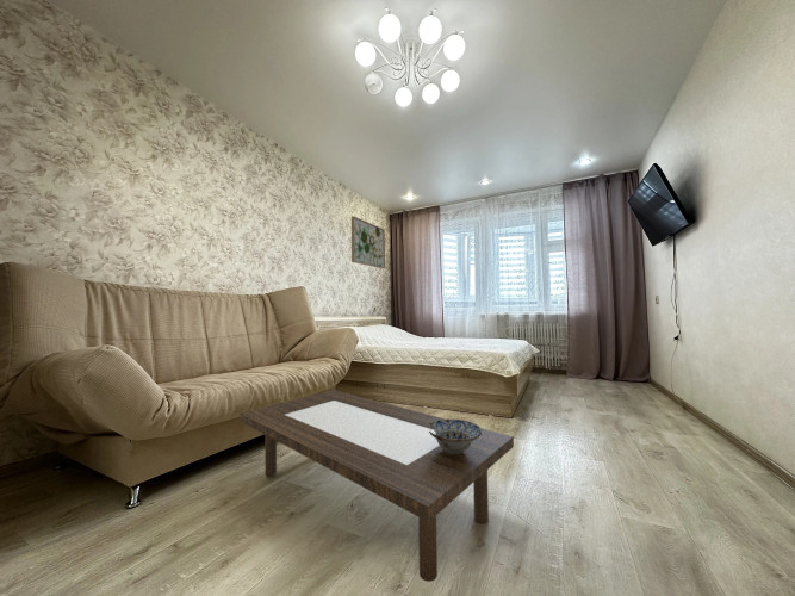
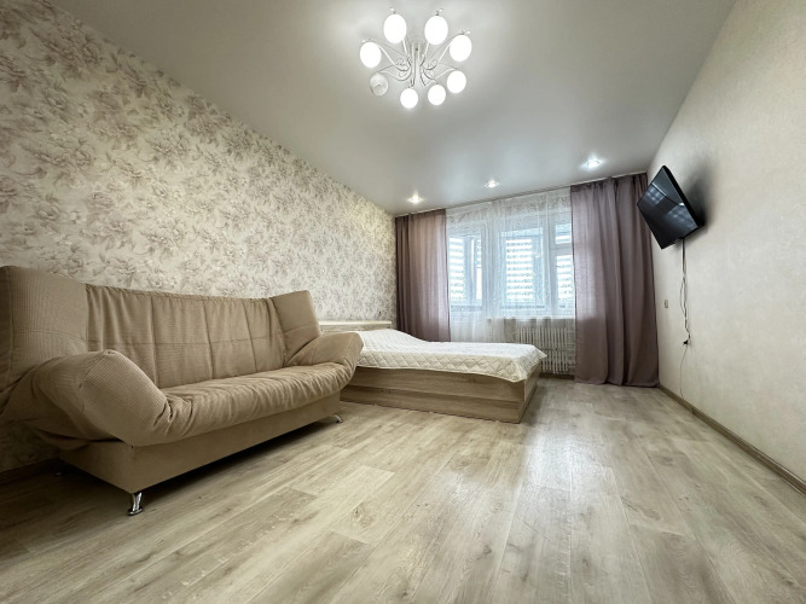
- coffee table (361, 458)
- wall art (369, 244)
- ceramic bowl (454, 437)
